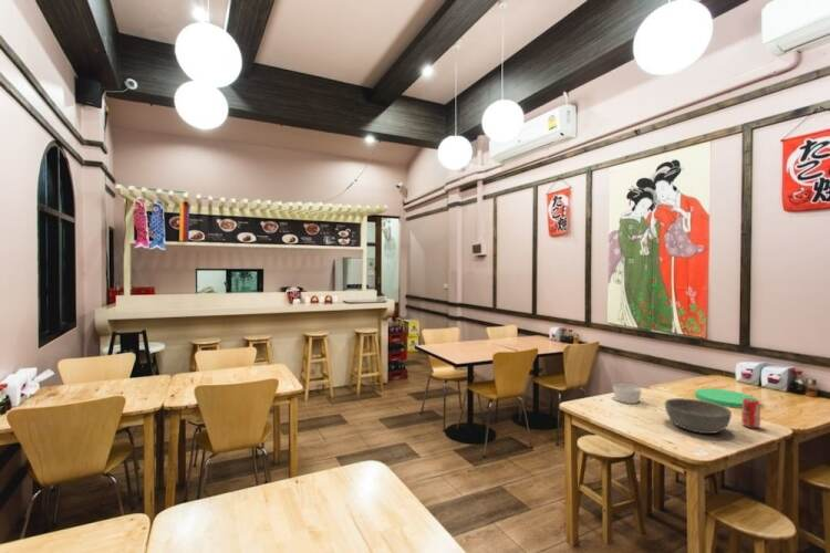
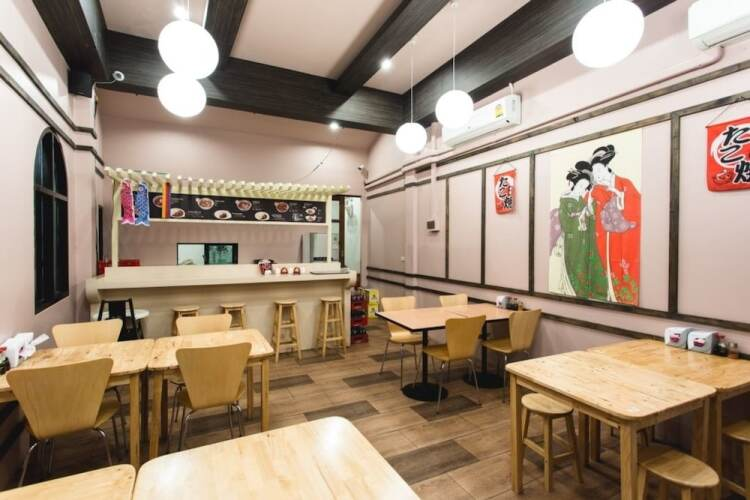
- ramekin (626, 394)
- beverage can (750, 413)
- plate (725, 397)
- bowl (696, 417)
